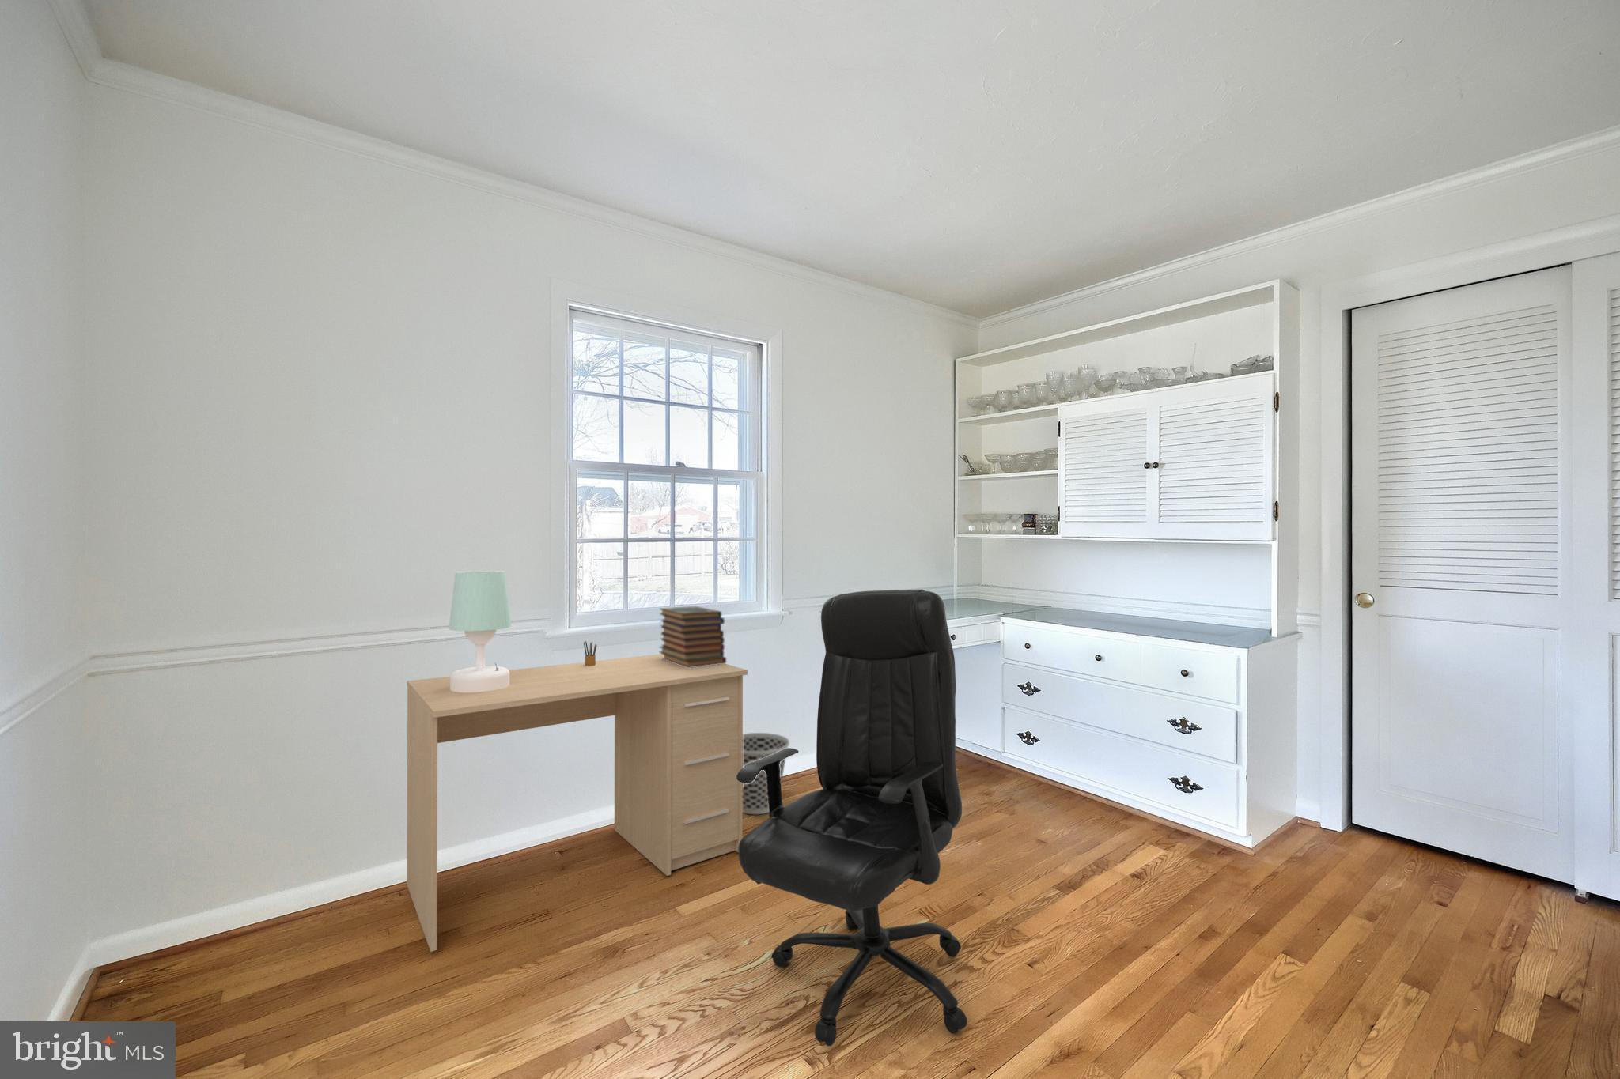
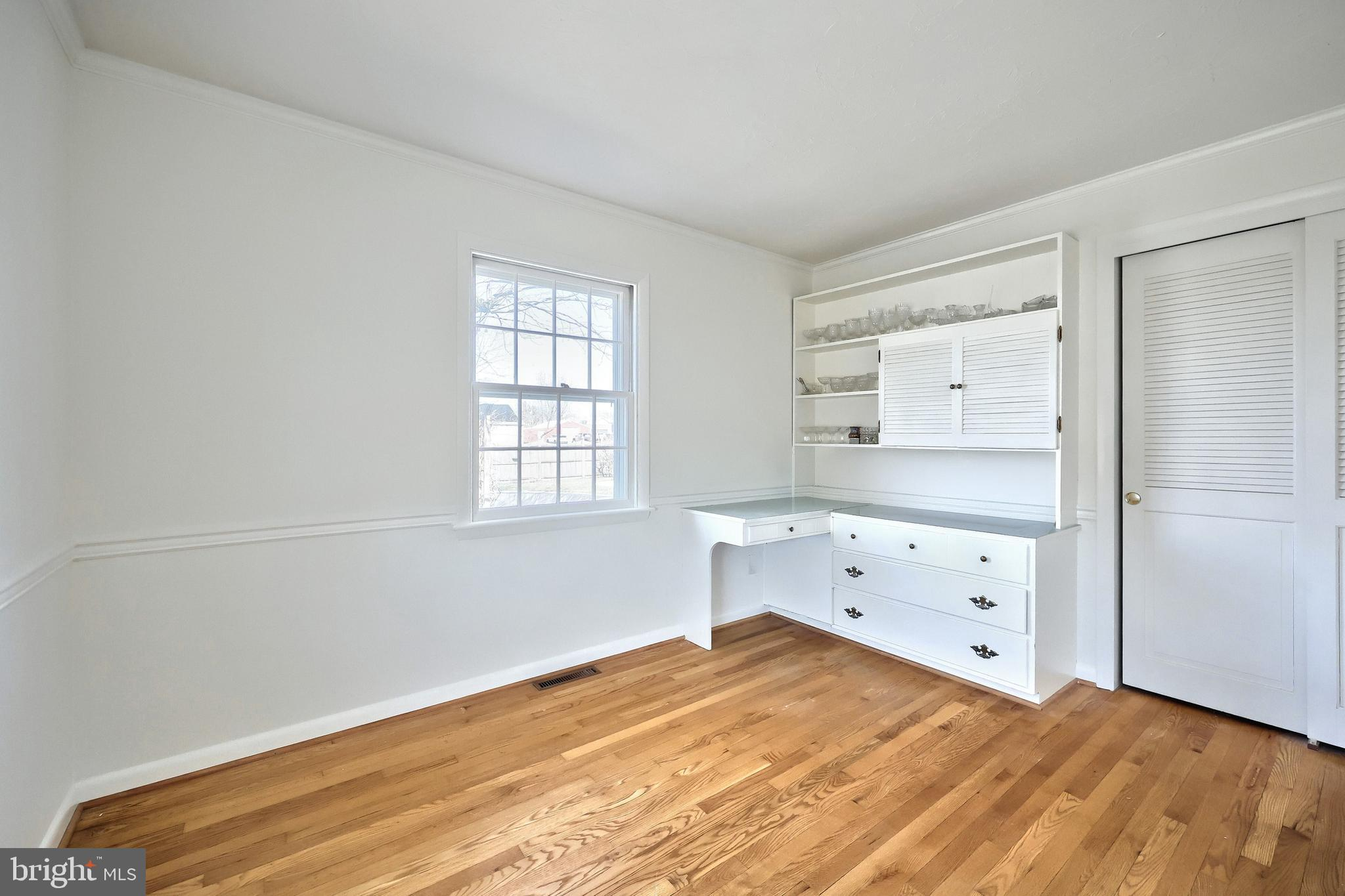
- book stack (690, 635)
- table lamp (481, 629)
- desk (614, 772)
- wastebasket (756, 774)
- pencil box (589, 653)
- office chair (852, 790)
